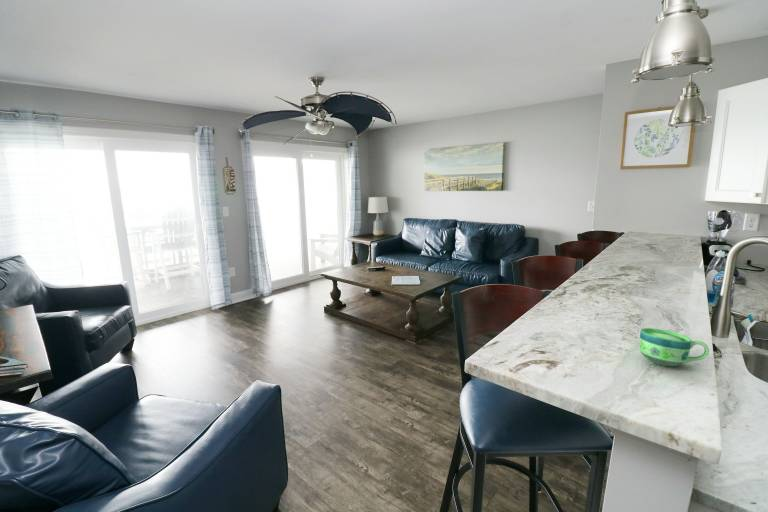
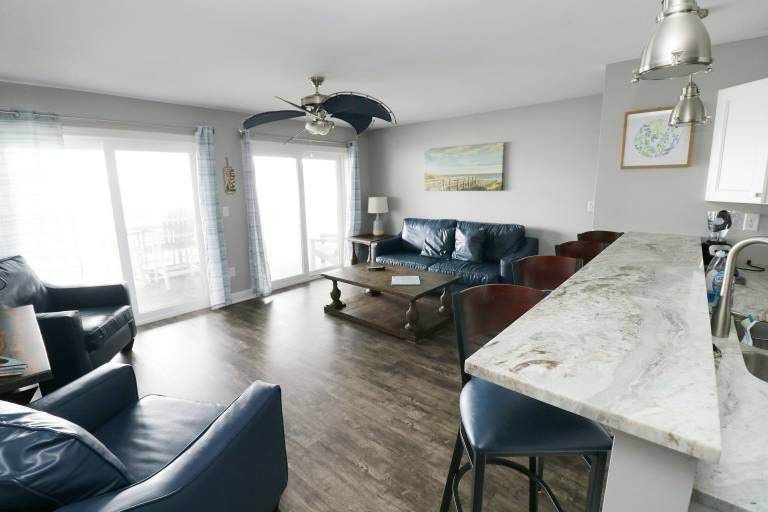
- cup (671, 348)
